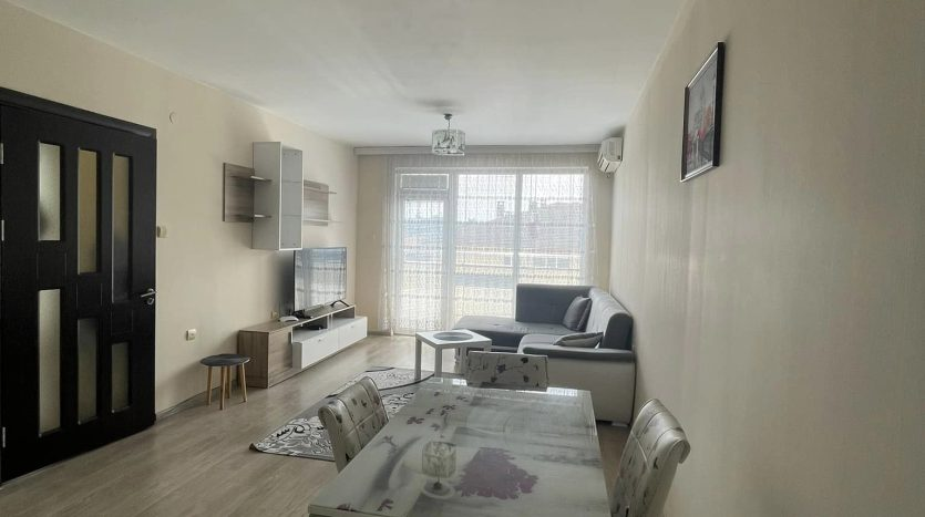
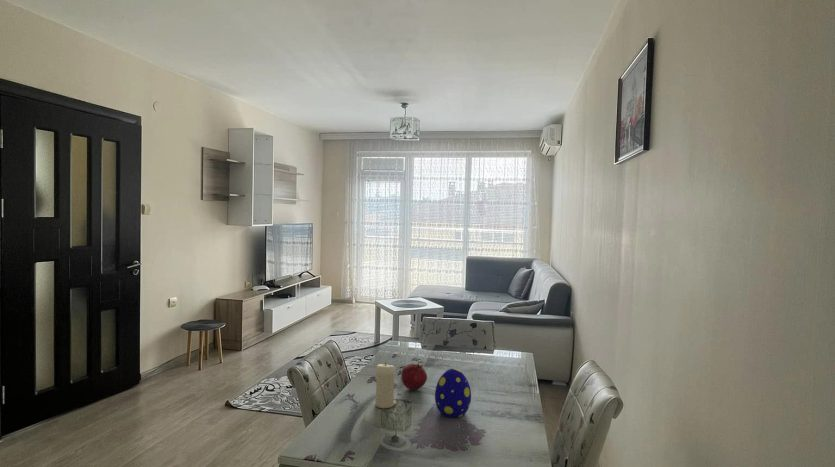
+ decorative egg (453, 390)
+ candle (385, 383)
+ fruit (413, 375)
